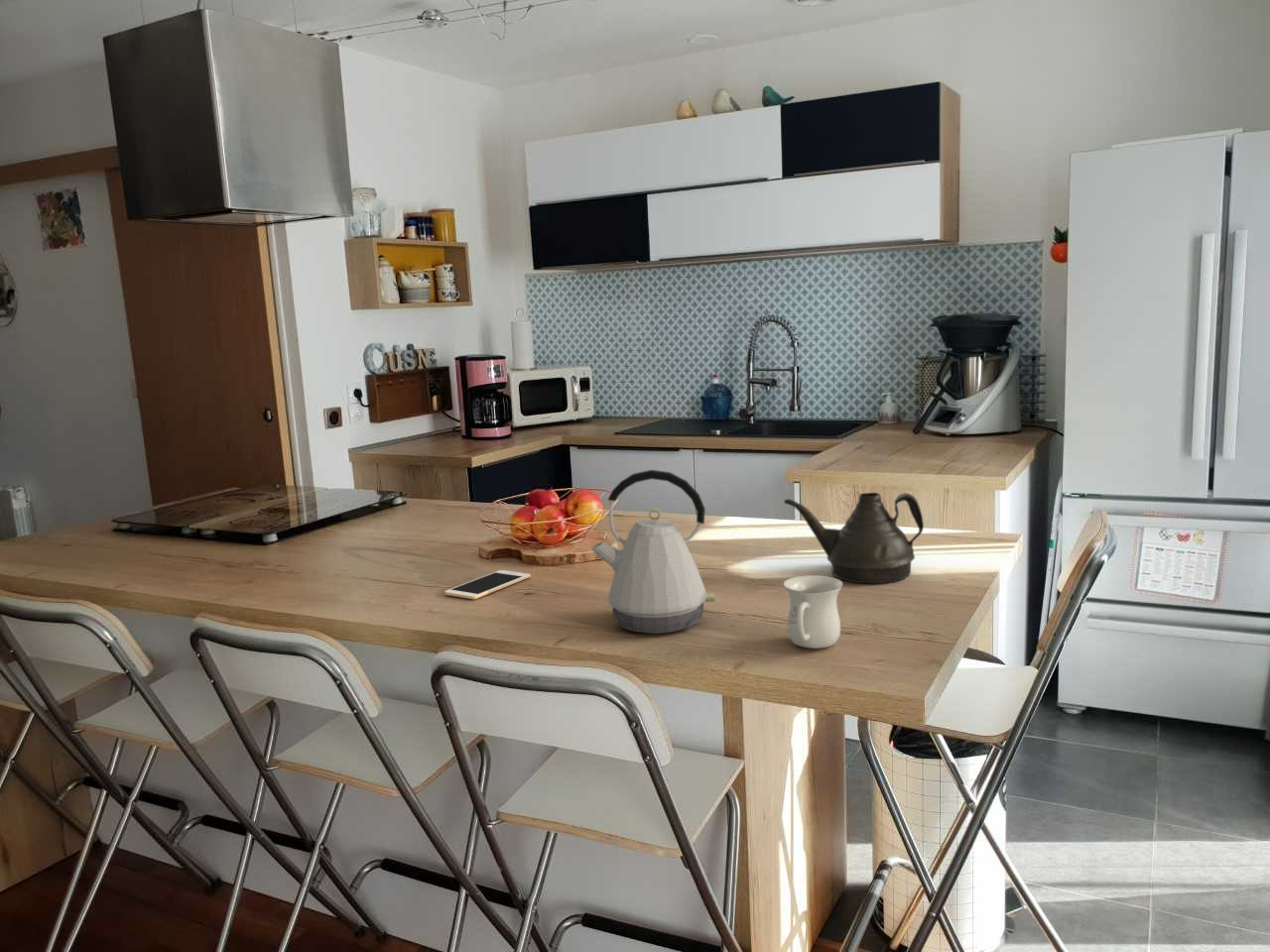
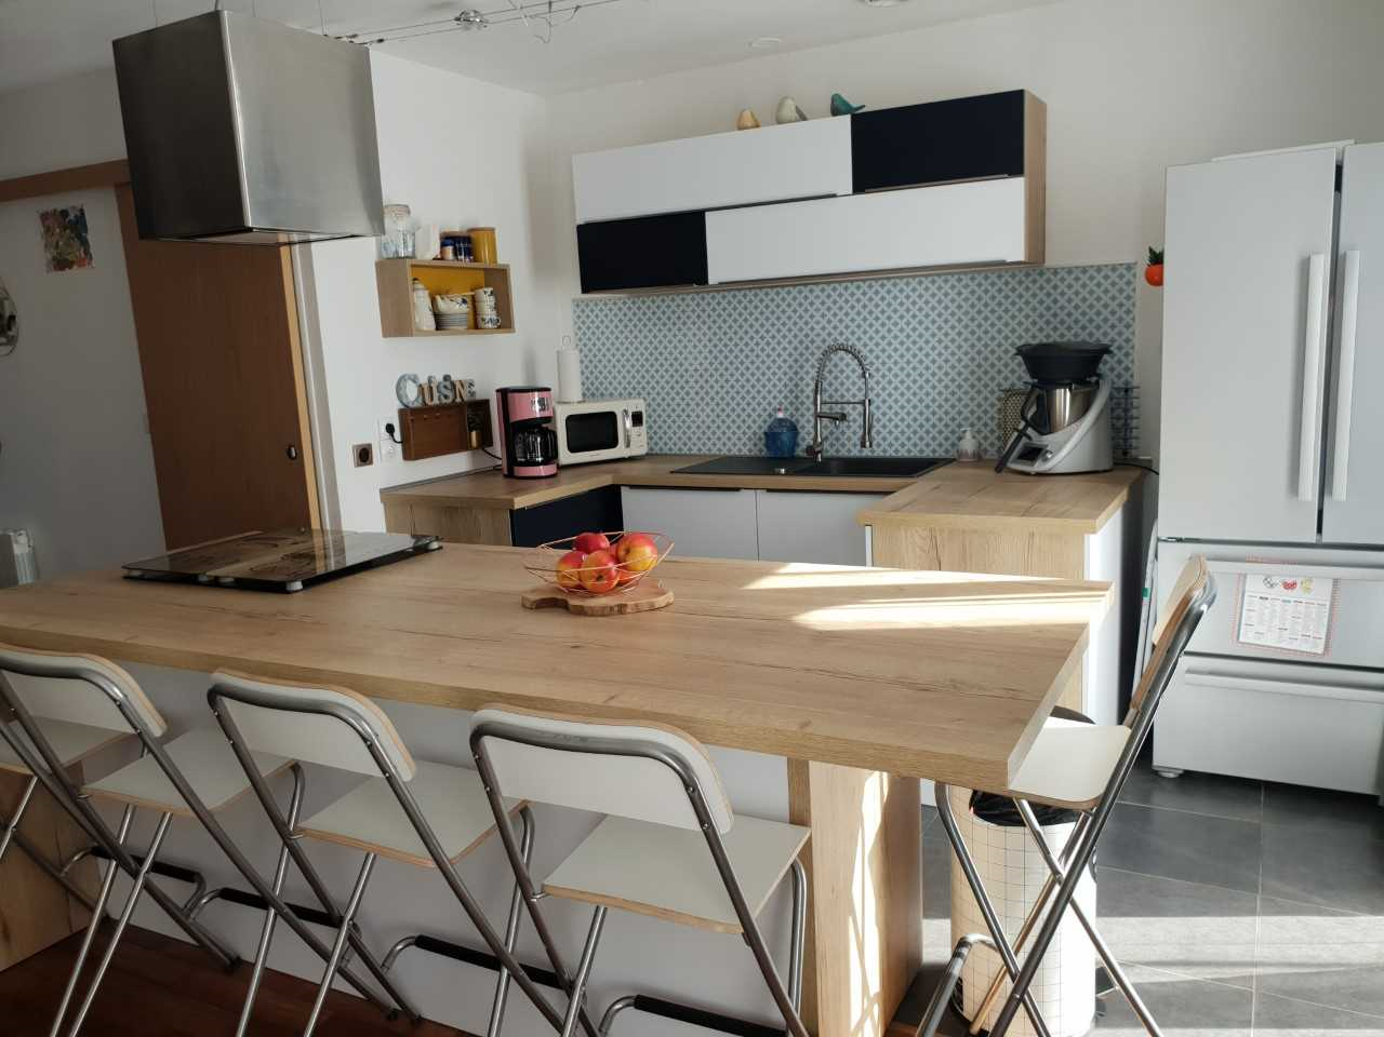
- kettle (651, 546)
- teapot (853, 533)
- cell phone (488, 584)
- mug (810, 617)
